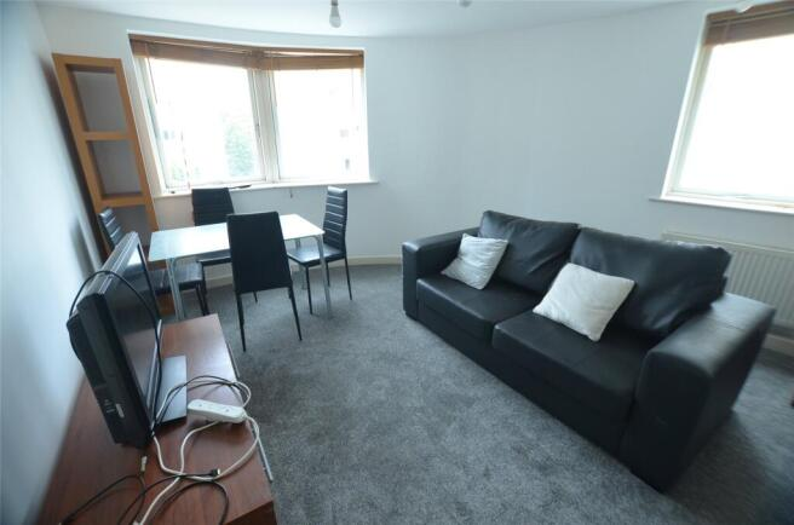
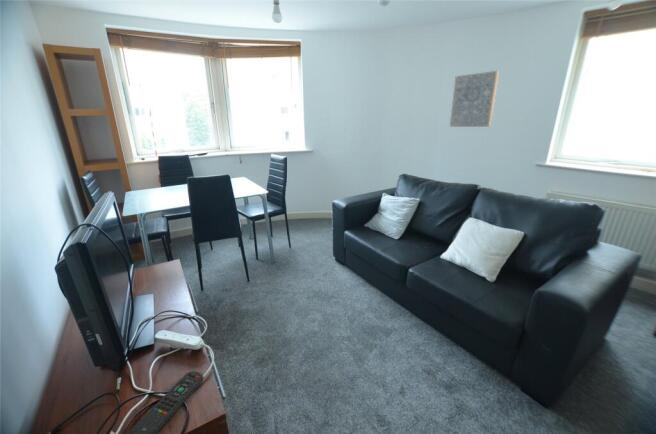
+ remote control (170, 402)
+ wall art (472, 101)
